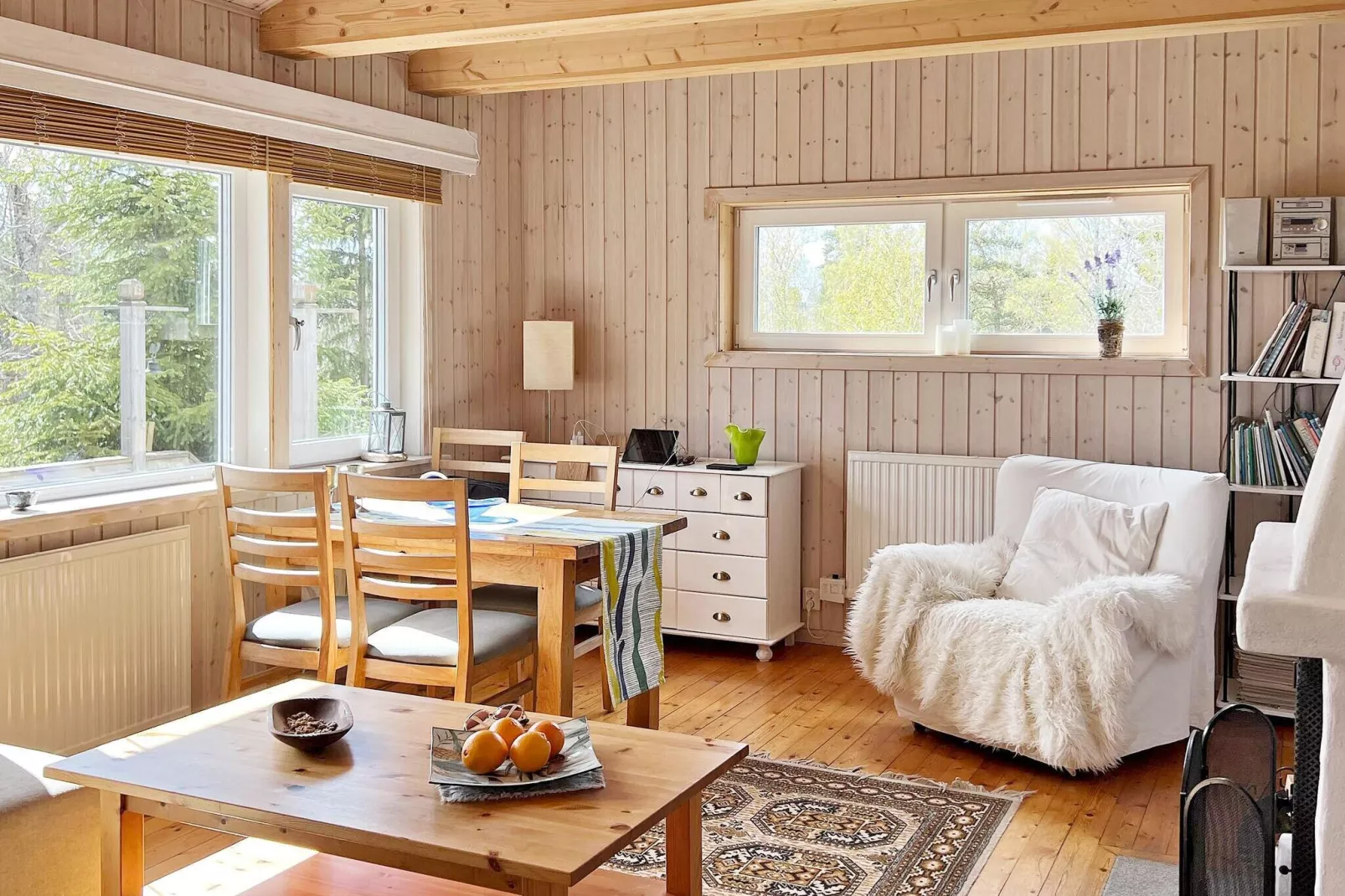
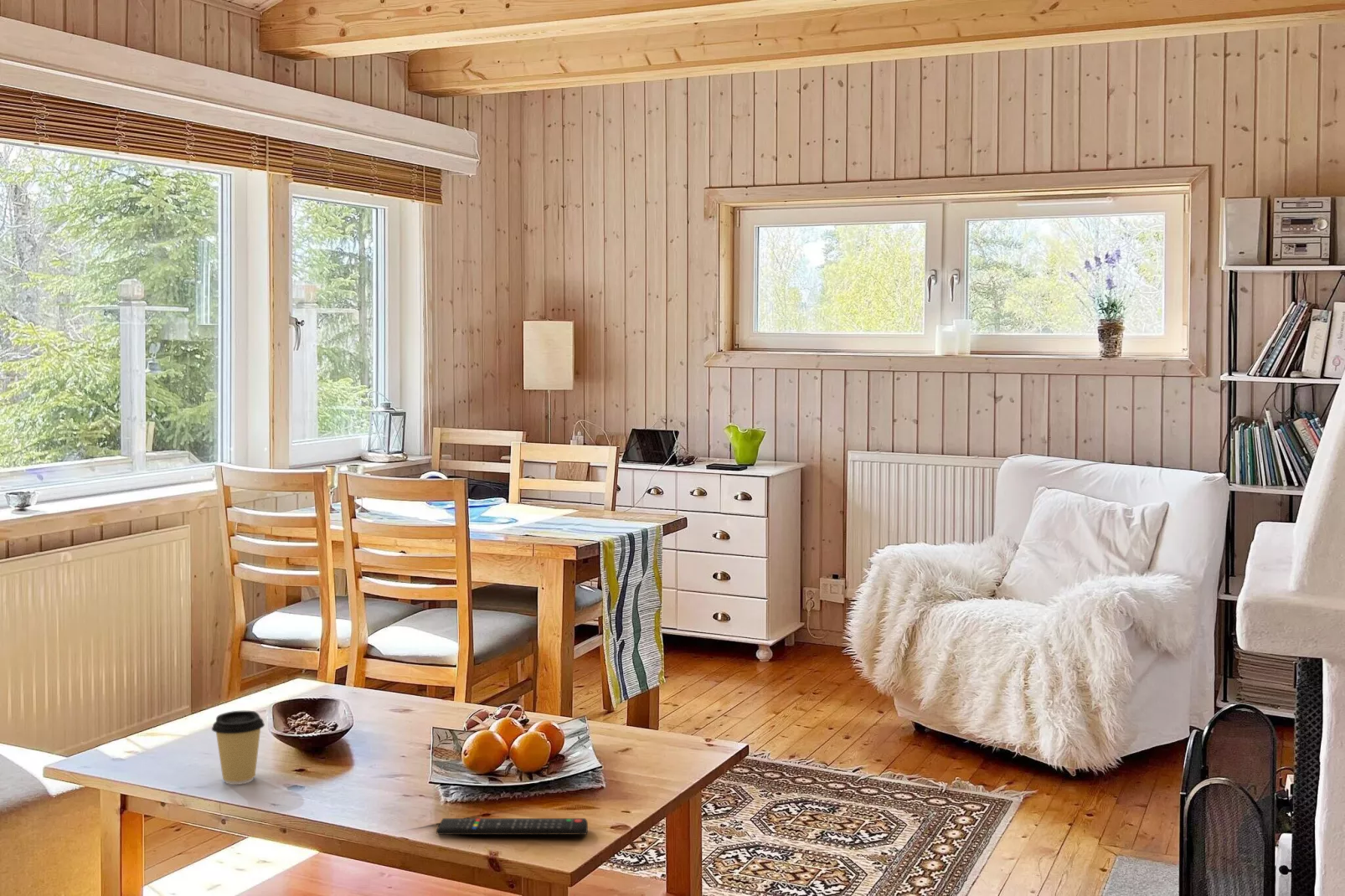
+ remote control (513, 827)
+ coffee cup (238, 749)
